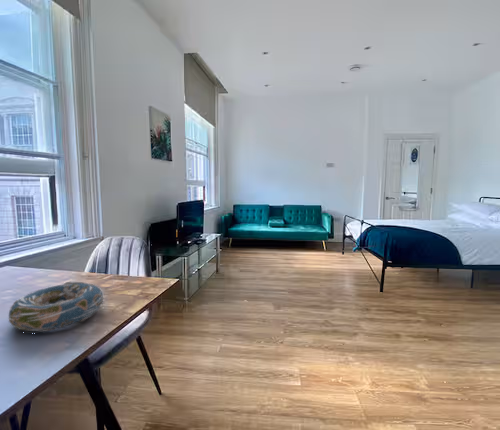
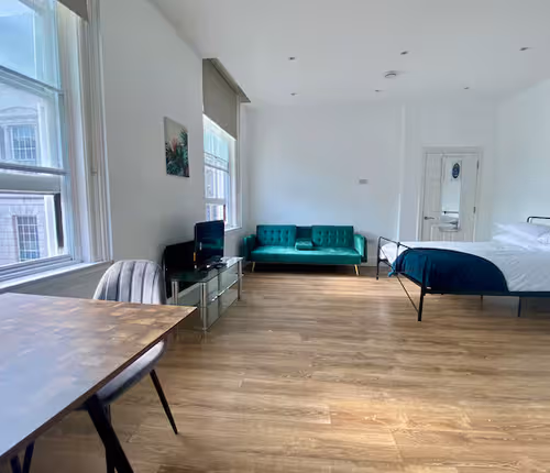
- decorative bowl (59, 304)
